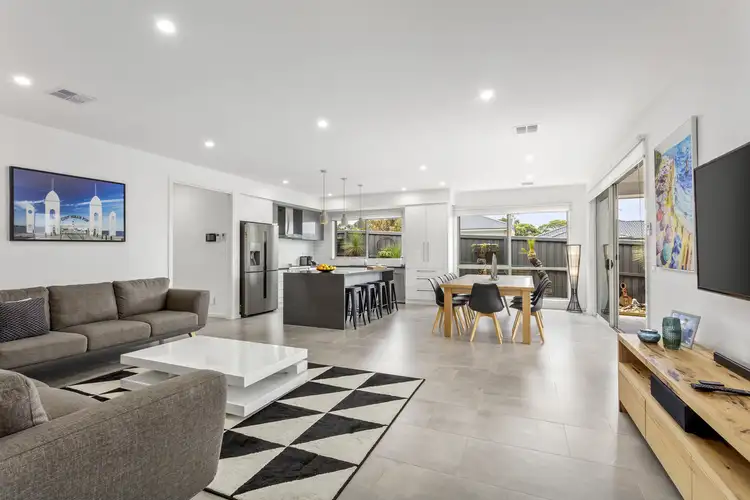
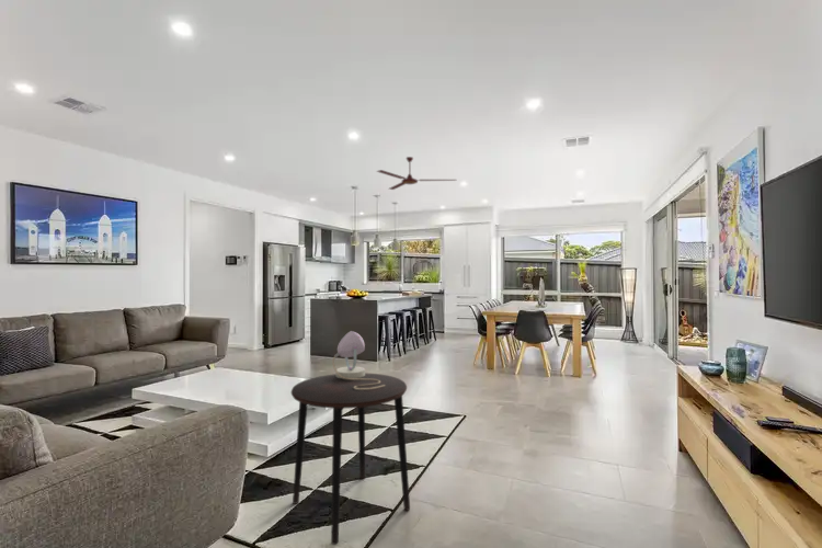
+ ceiling fan (411, 175)
+ table lamp (355, 356)
+ side table (358, 442)
